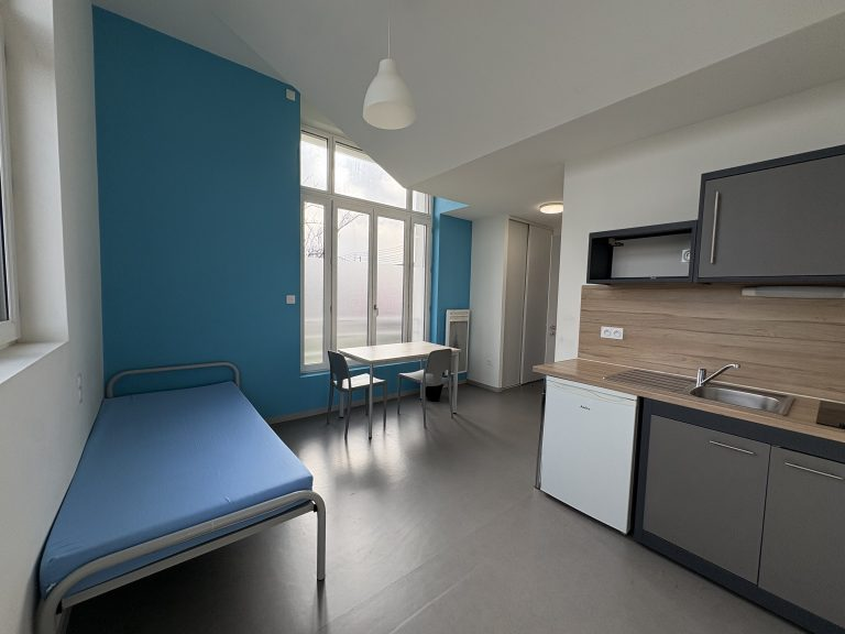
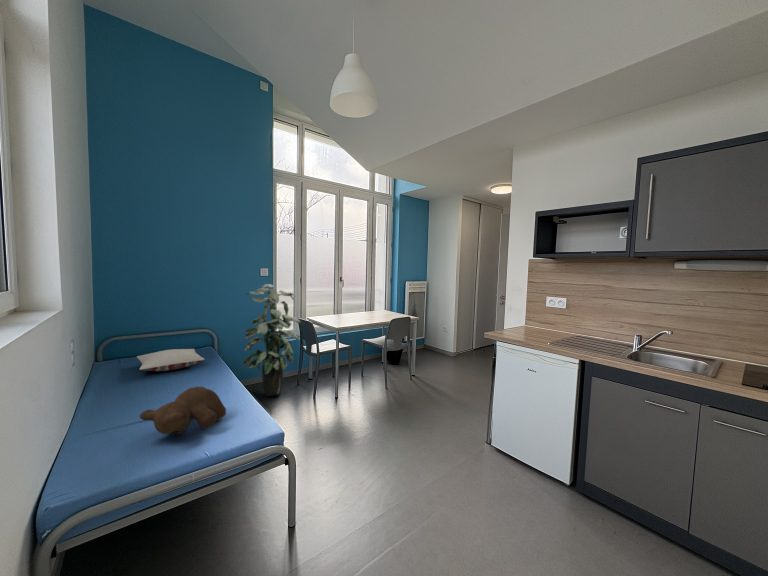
+ teddy bear (185, 411)
+ pillow (170, 358)
+ indoor plant (270, 339)
